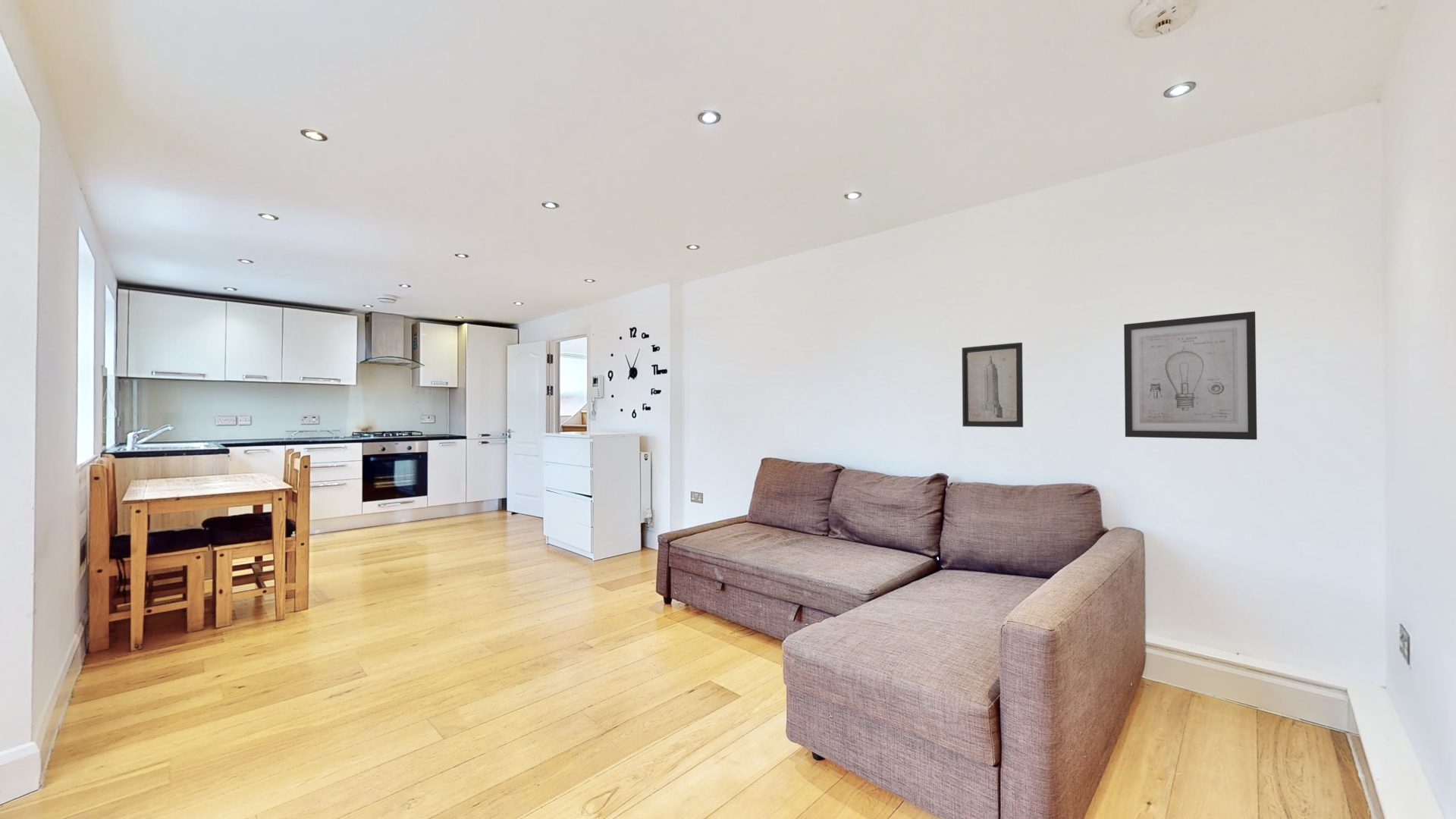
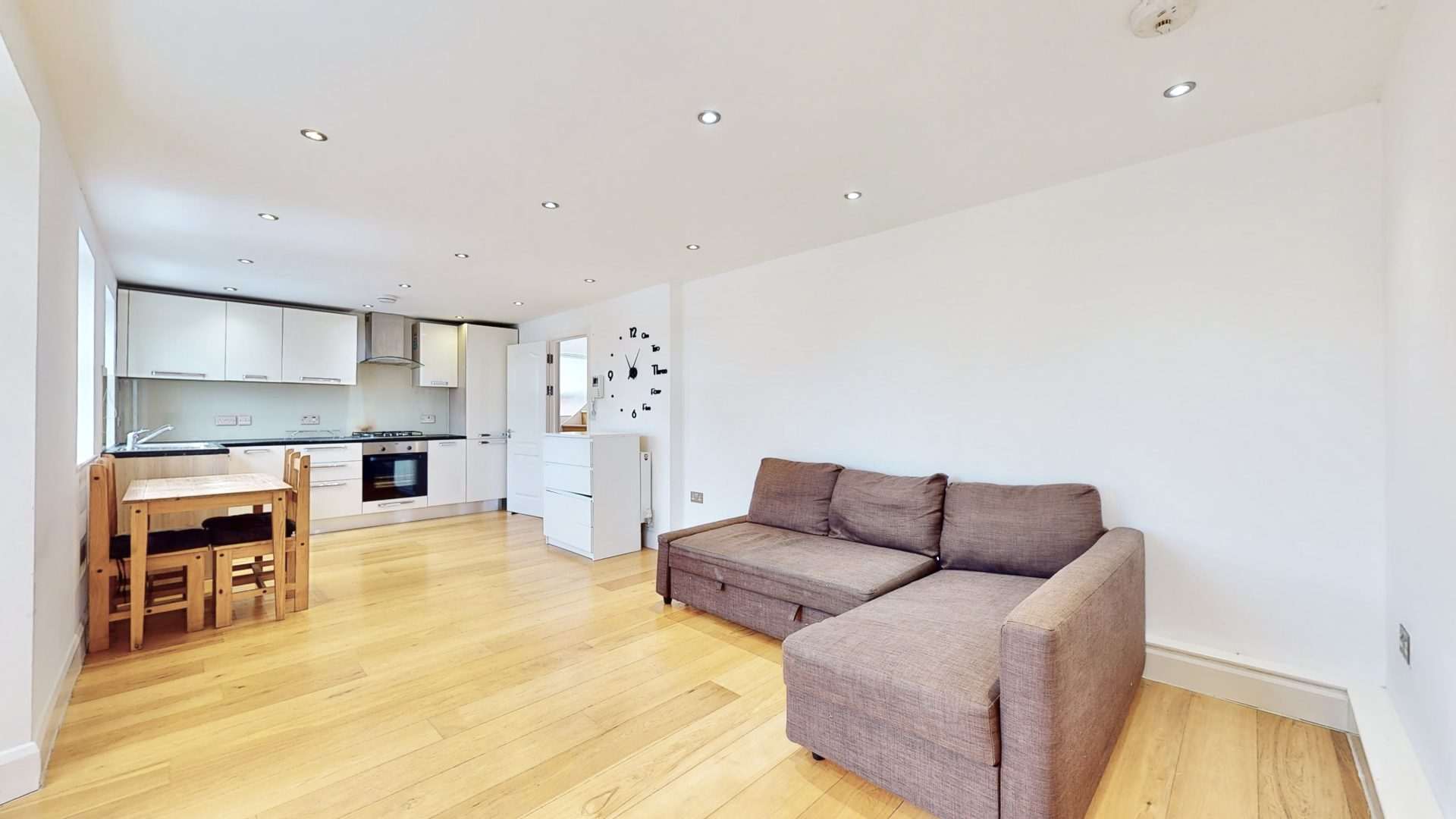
- wall art (1186, 378)
- wall art (991, 386)
